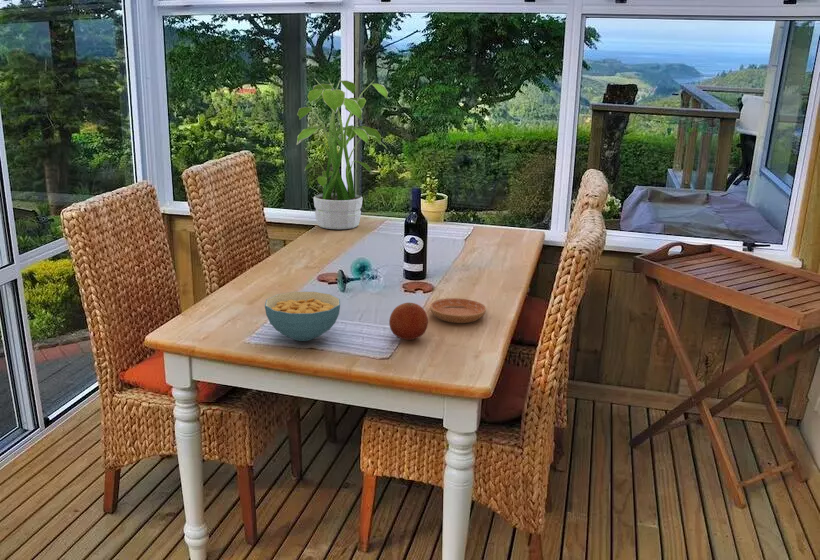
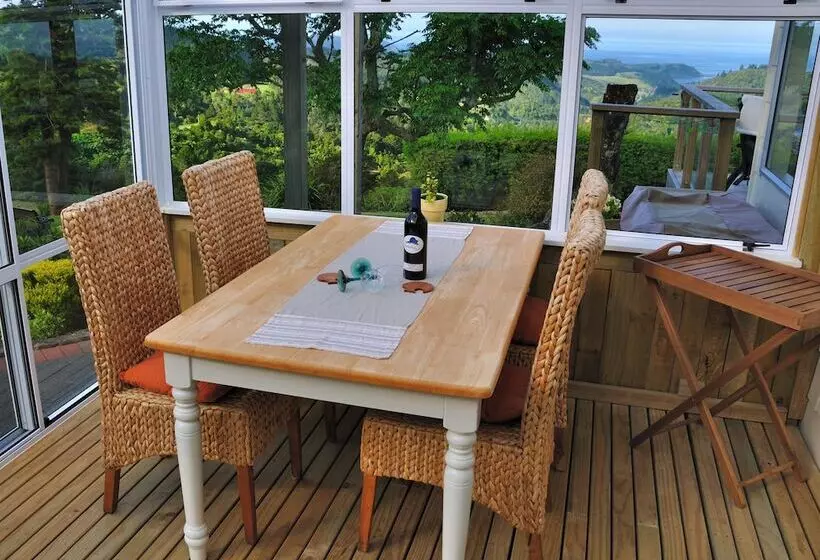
- fruit (408, 320)
- cereal bowl (303, 319)
- saucer (457, 311)
- potted plant (341, 155)
